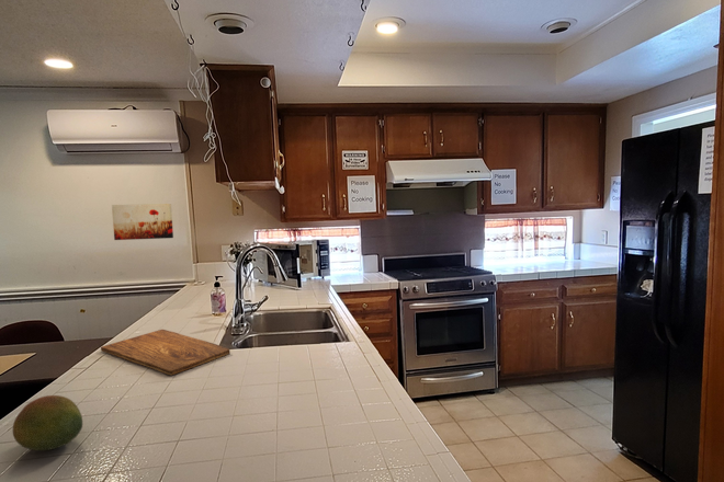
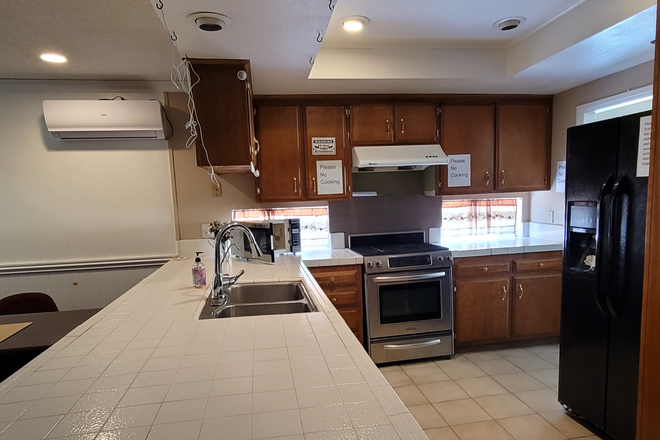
- cutting board (166, 348)
- wall art (143, 221)
- fruit (52, 421)
